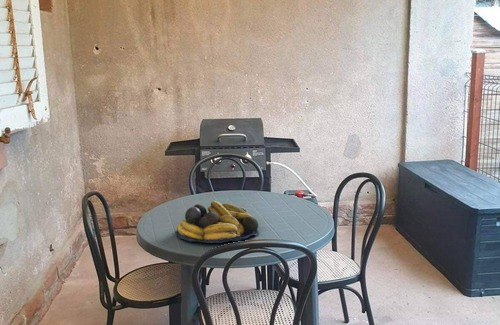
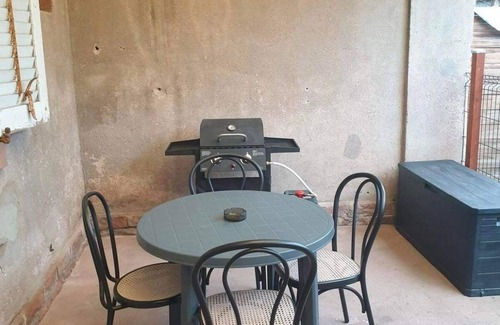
- fruit bowl (217, 217)
